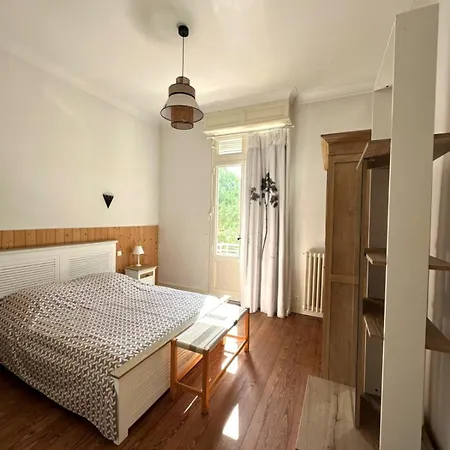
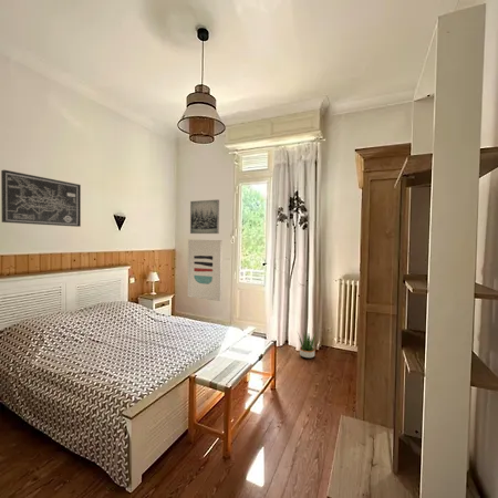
+ potted plant (307, 343)
+ wall art (204, 269)
+ wall art (204, 217)
+ wall art (44, 201)
